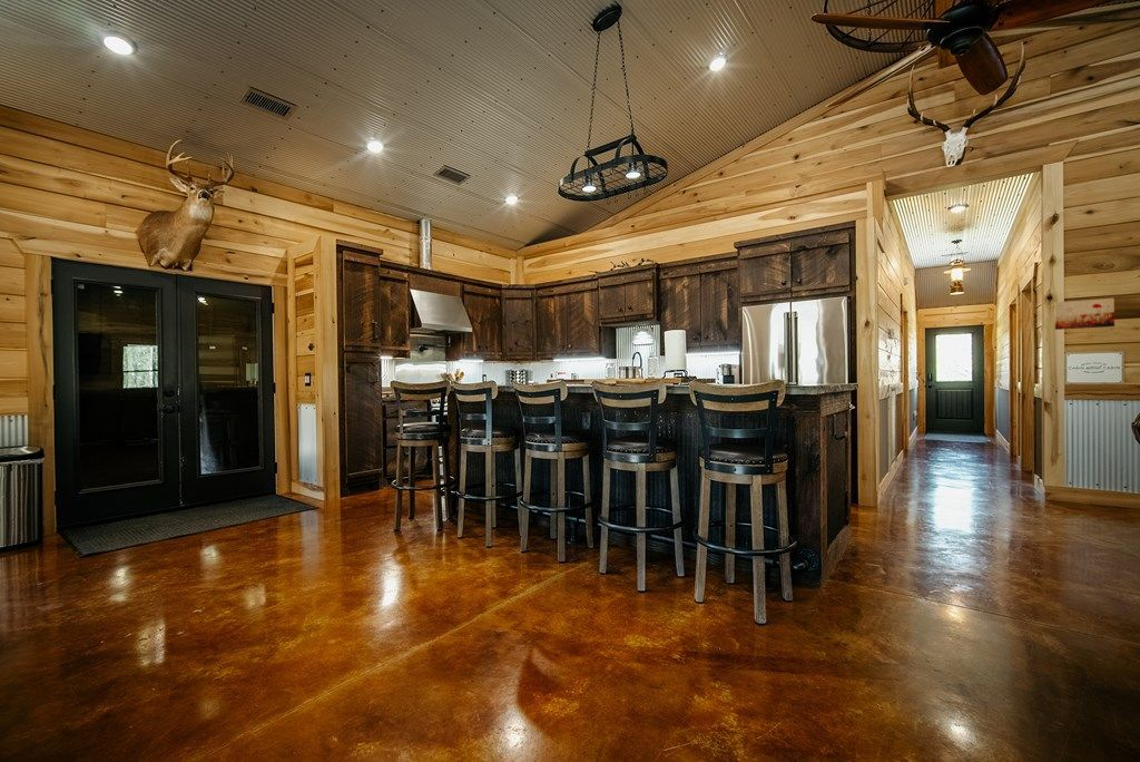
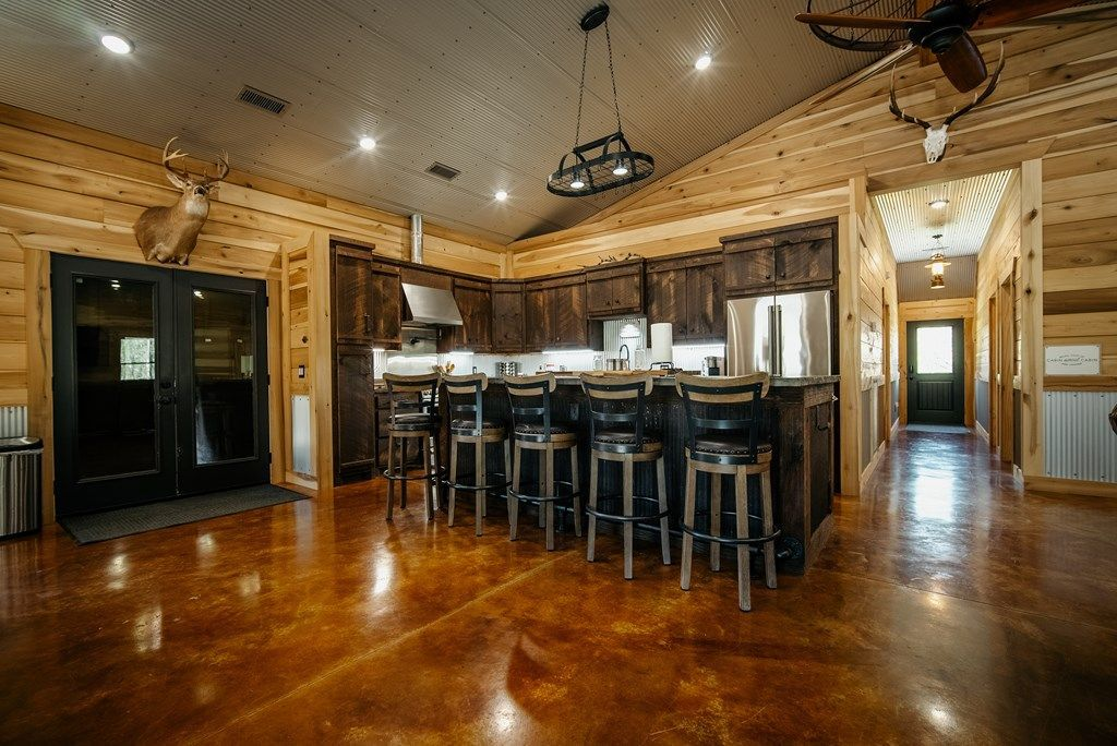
- wall art (1083, 314)
